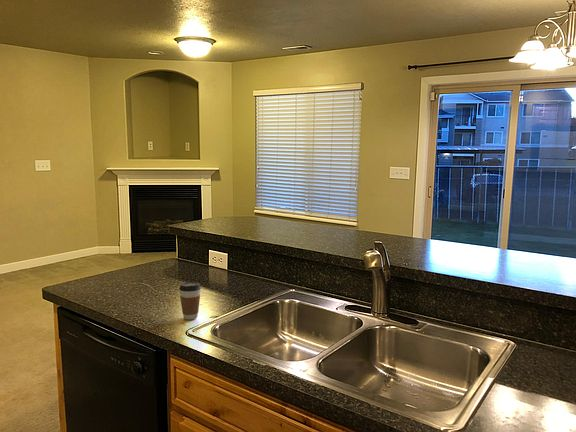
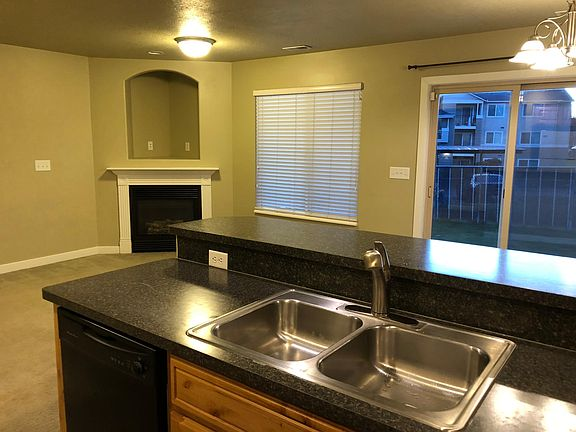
- coffee cup (190, 300)
